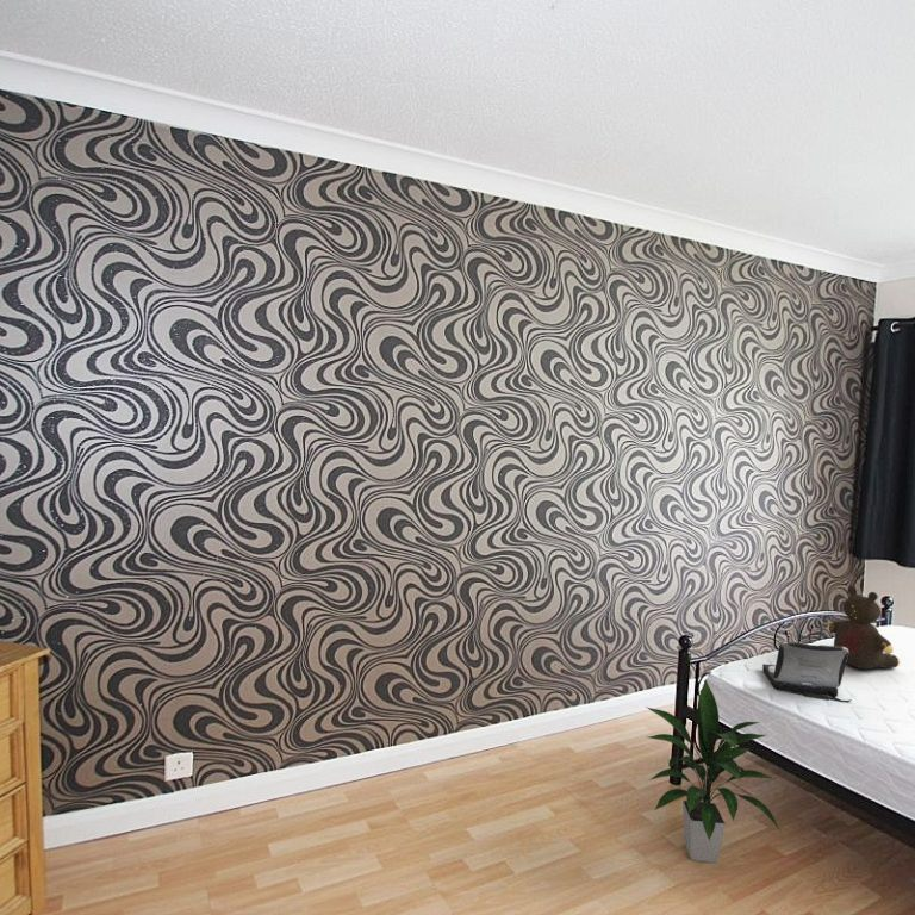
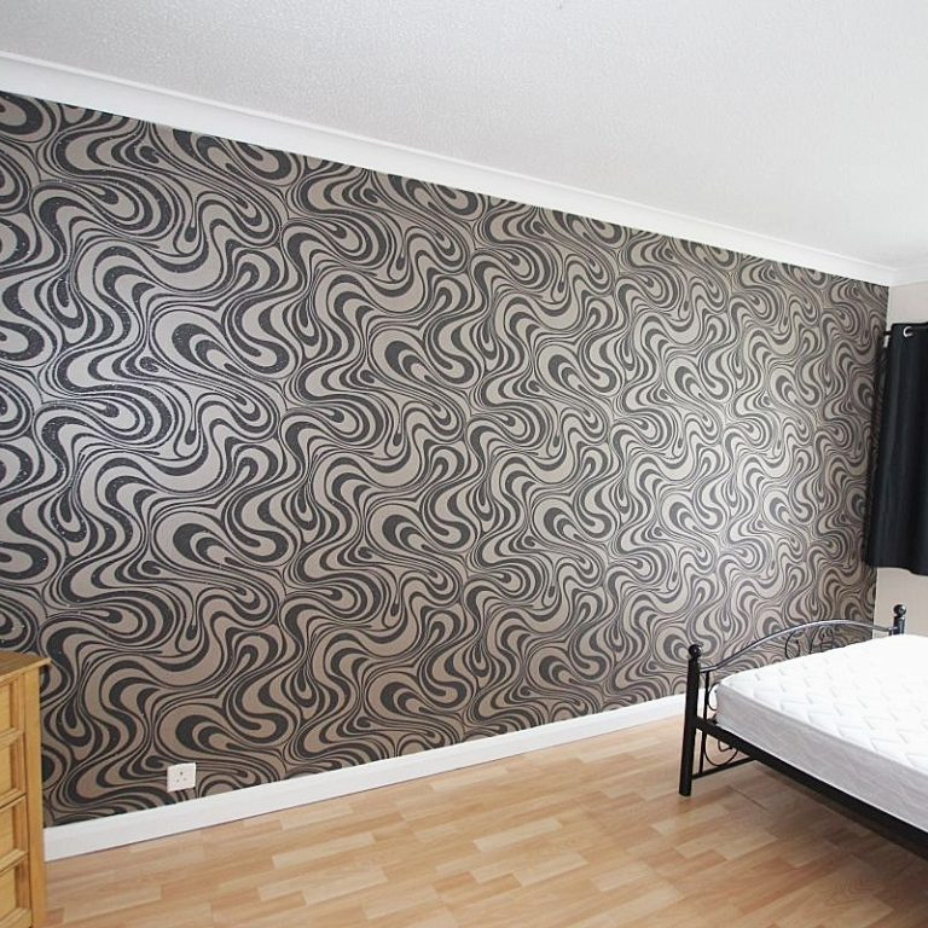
- laptop (804, 660)
- indoor plant (711, 777)
- teddy bear (867, 625)
